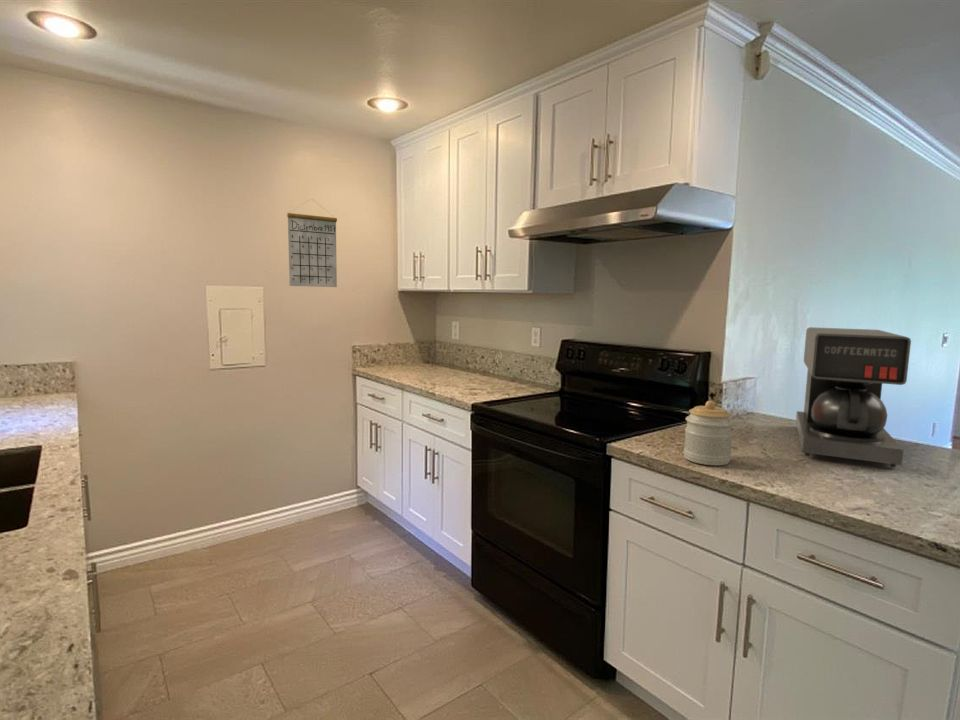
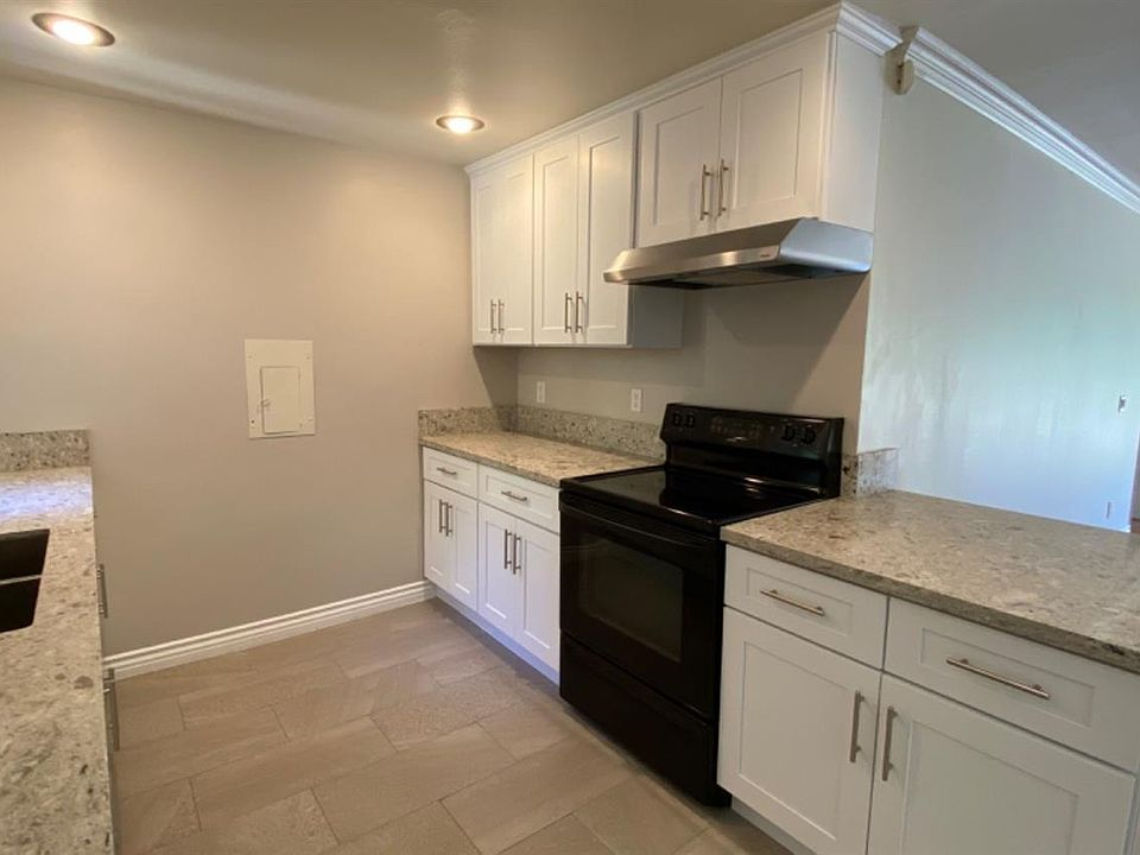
- jar (708, 430)
- coffee maker (846, 389)
- calendar (313, 242)
